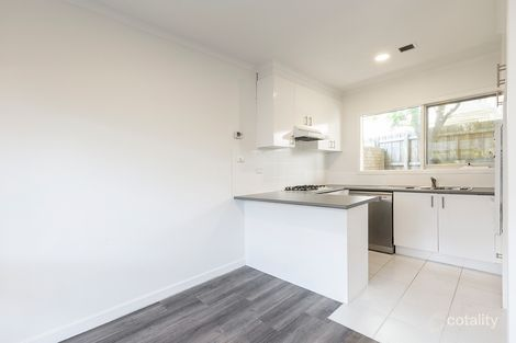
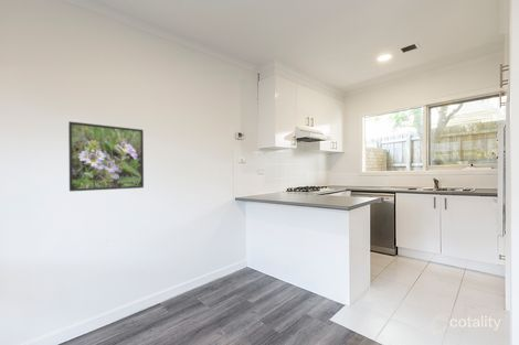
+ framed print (109, 158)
